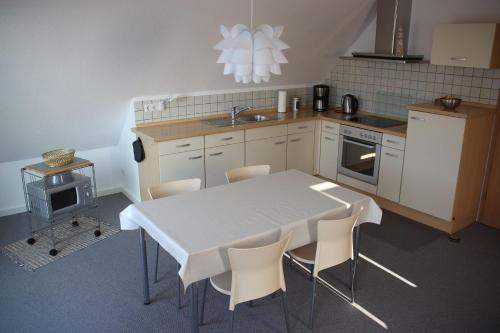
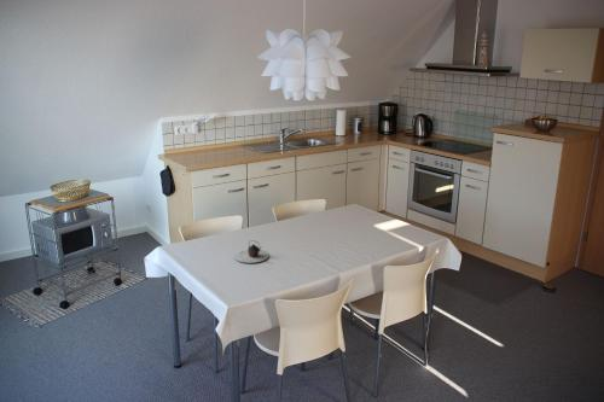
+ teapot (251, 249)
